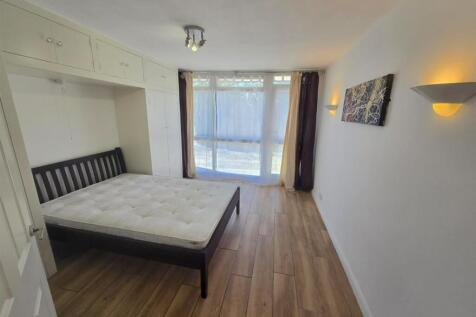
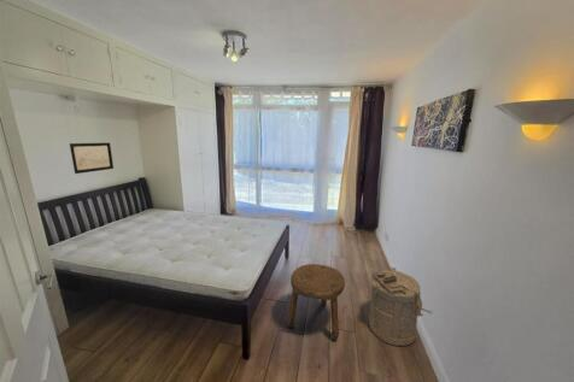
+ laundry hamper (394, 301)
+ wall art (93, 157)
+ stool (318, 298)
